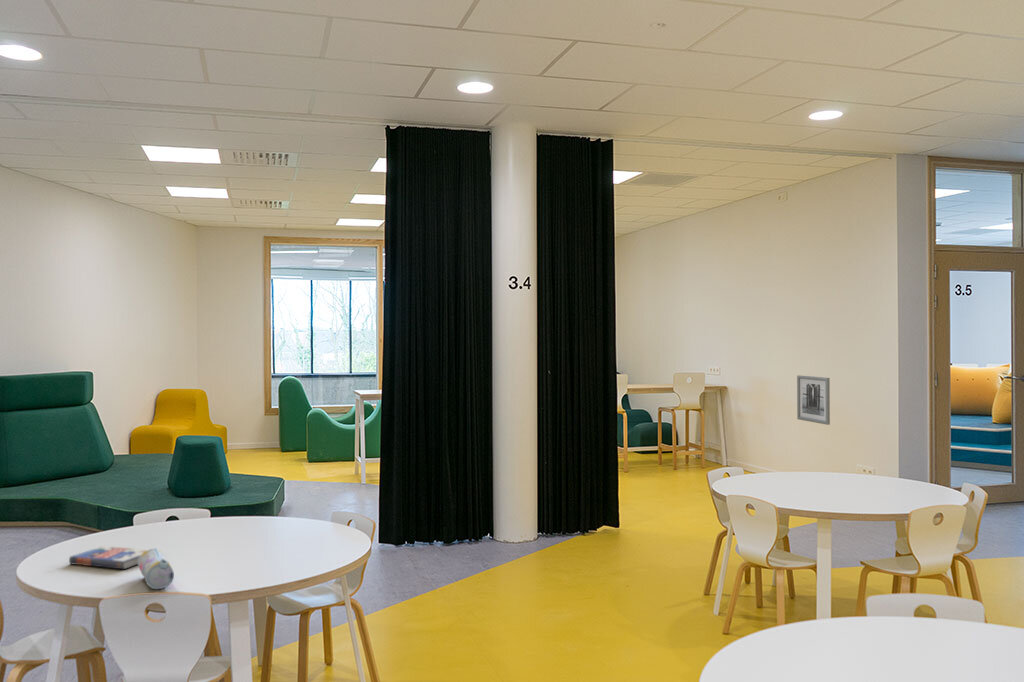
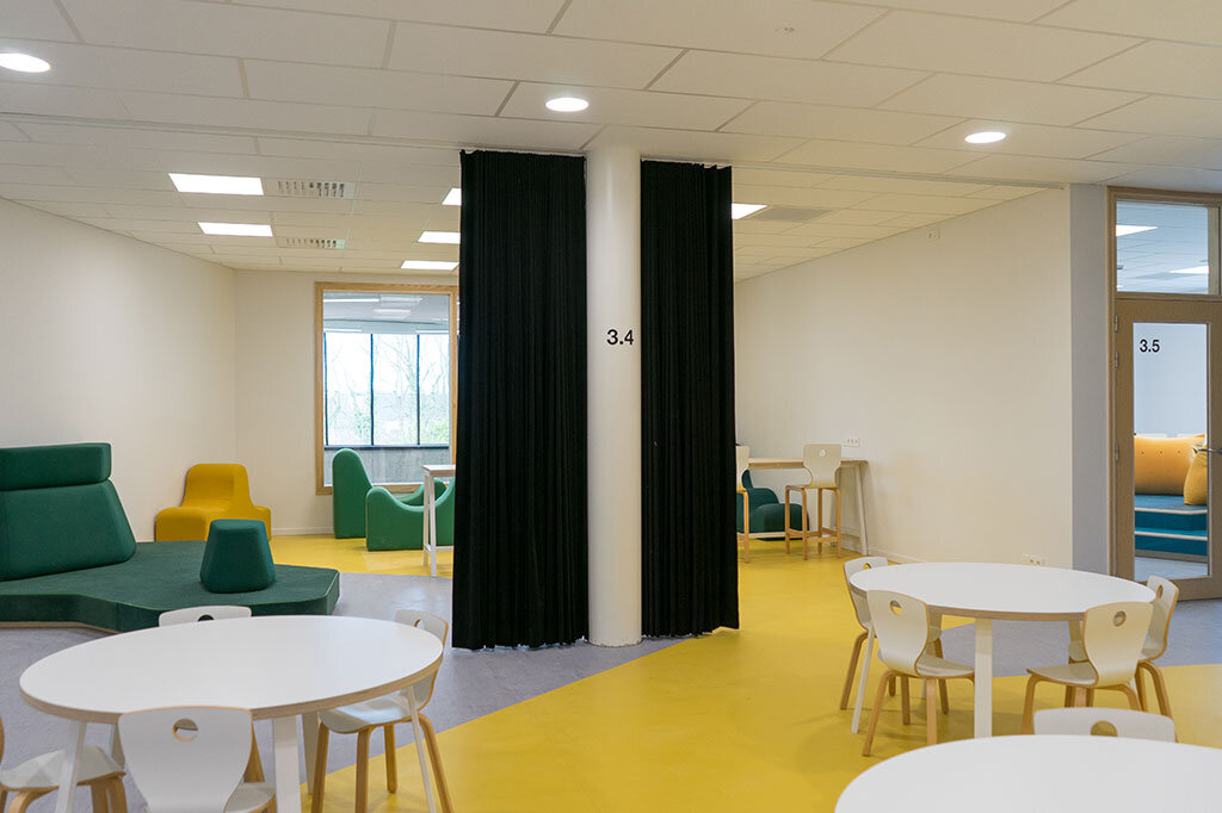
- pencil case (155, 568)
- wall art (812, 399)
- book (113, 557)
